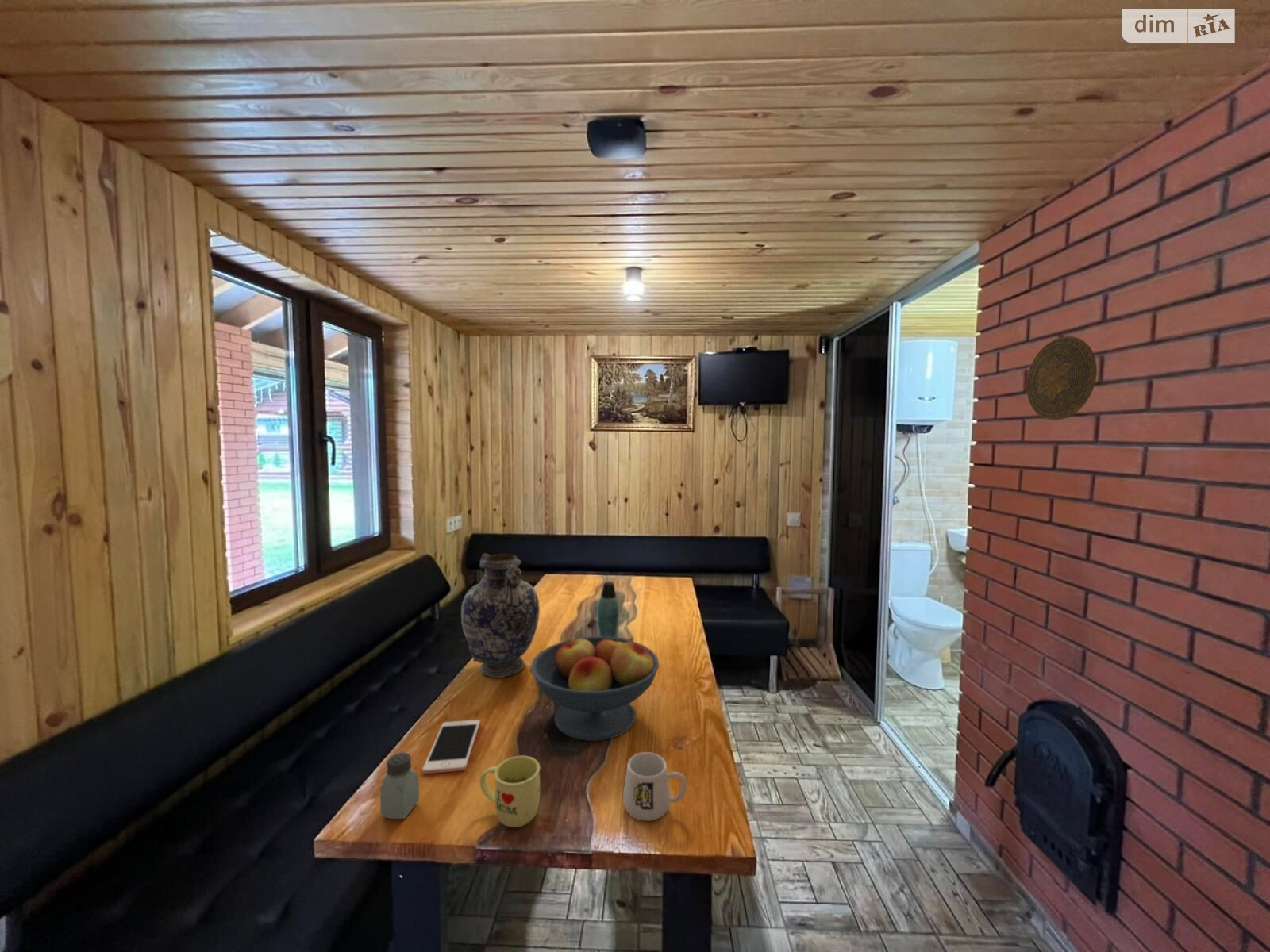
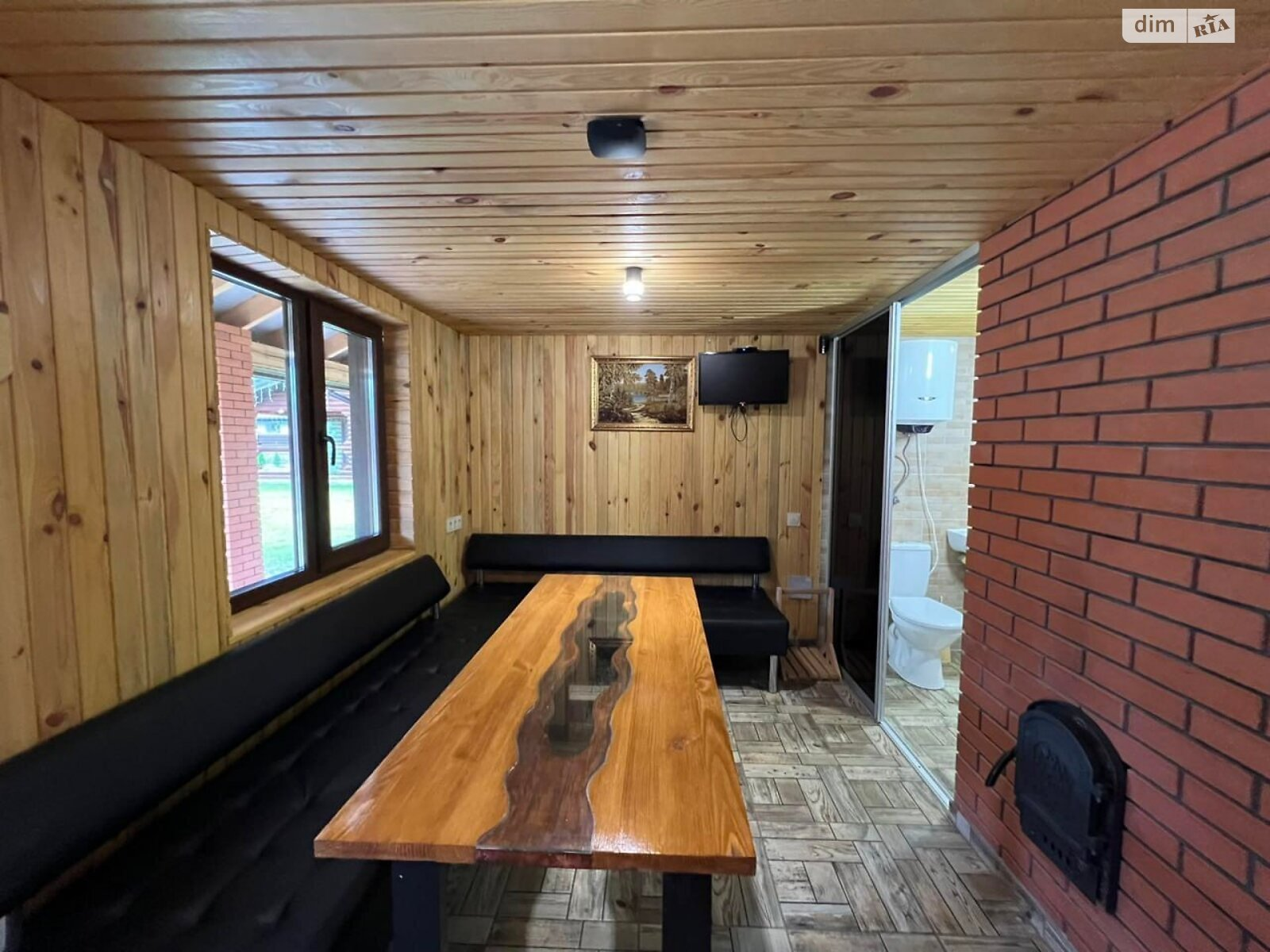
- cell phone (453, 744)
- vase (501, 612)
- mug (654, 786)
- fruit bowl (595, 679)
- saltshaker (399, 784)
- decorative plate (1055, 378)
- mug (508, 791)
- bottle (608, 620)
